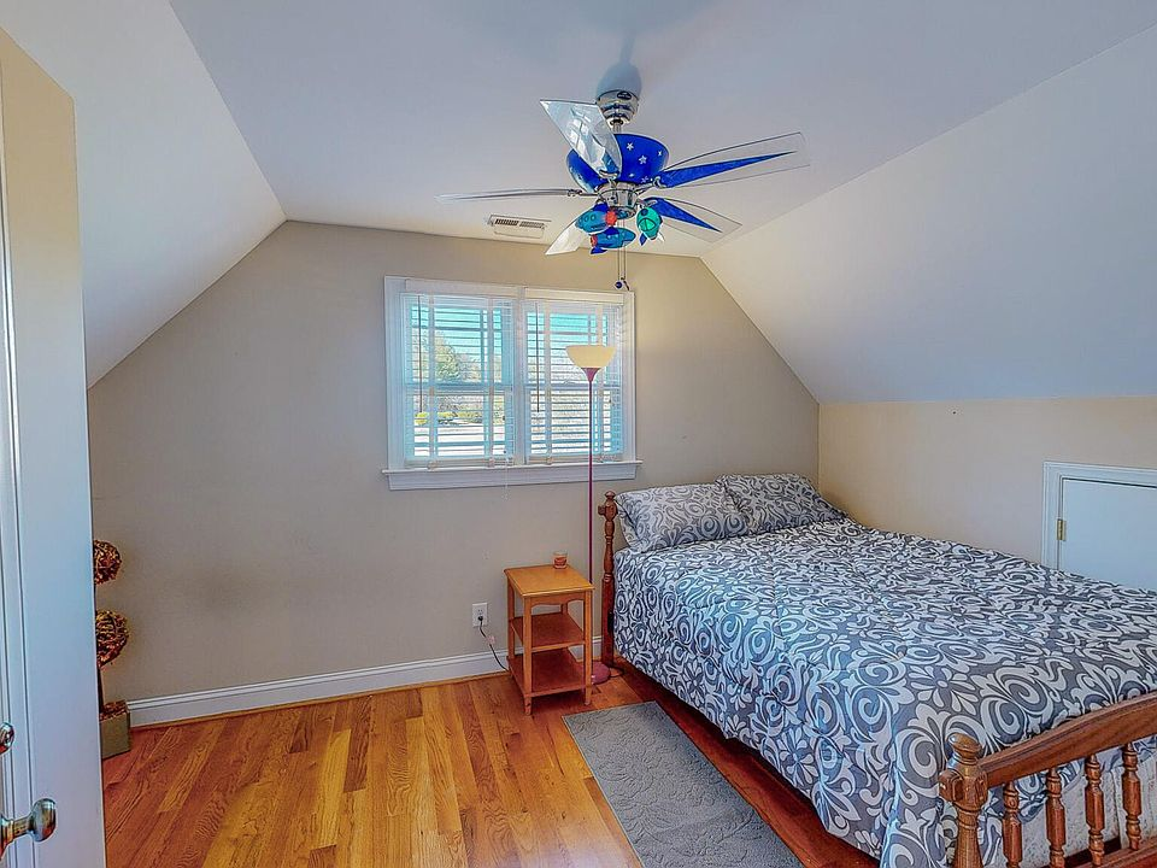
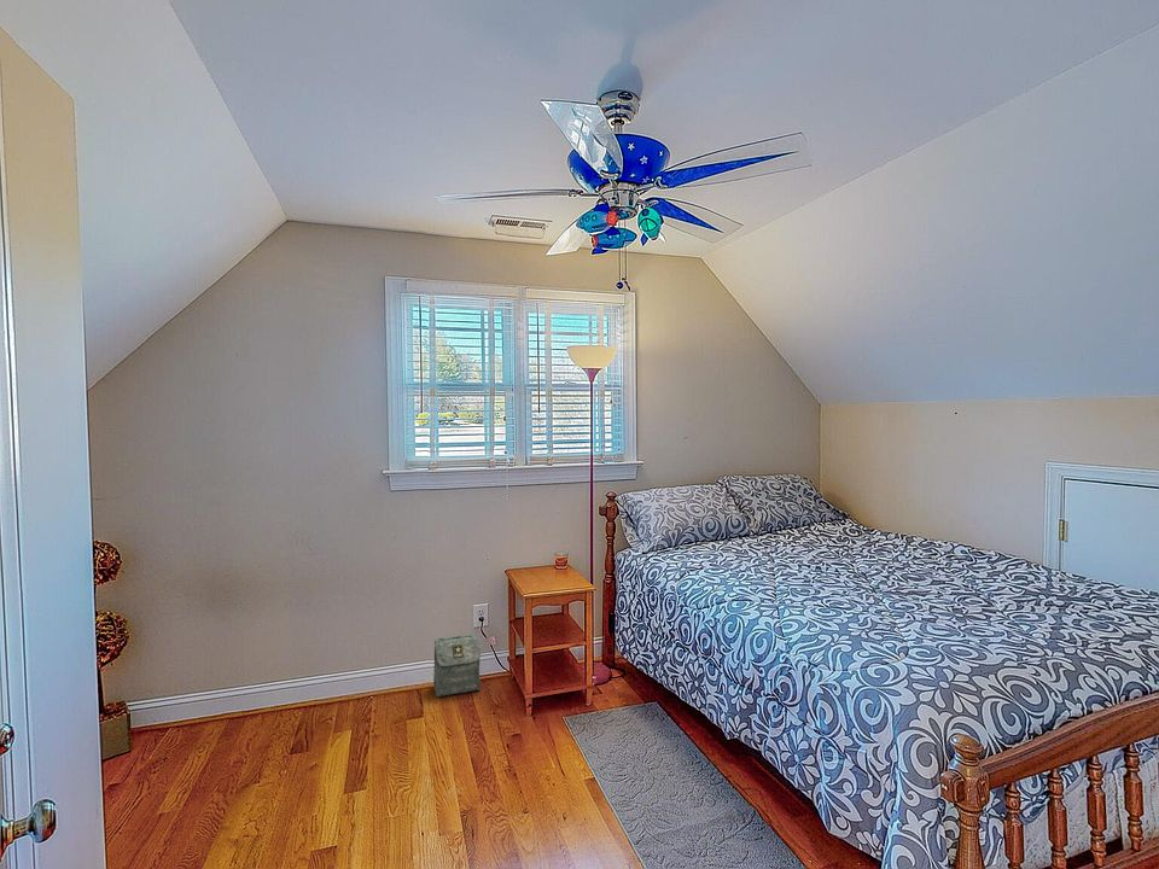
+ bag (456, 661)
